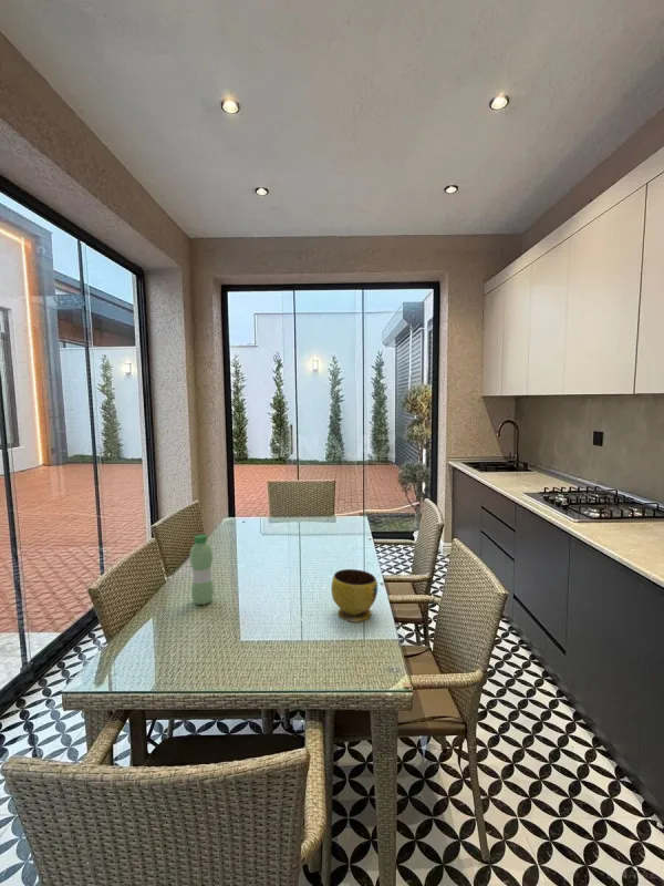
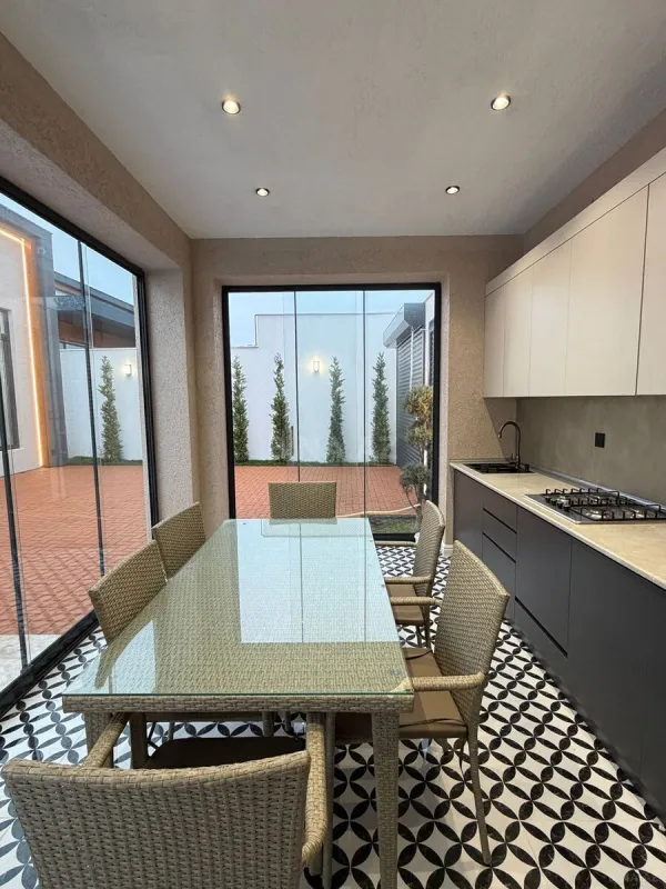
- bowl (354, 594)
- water bottle (201, 568)
